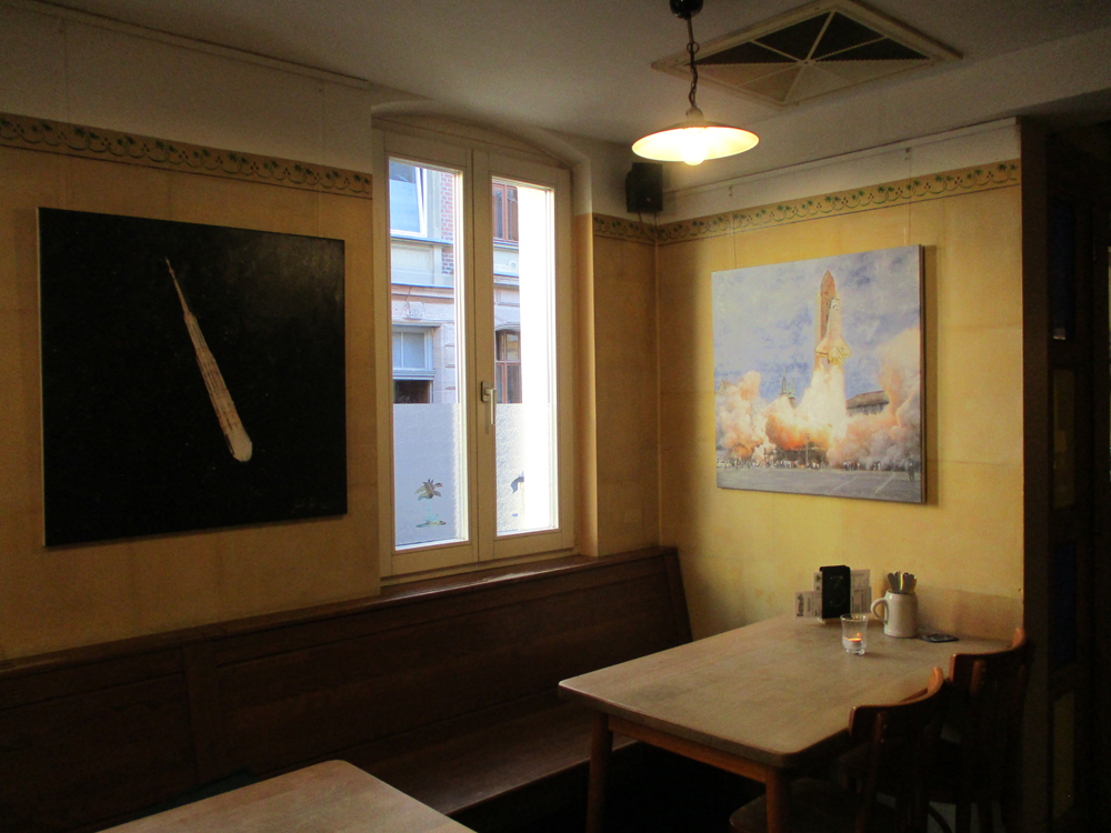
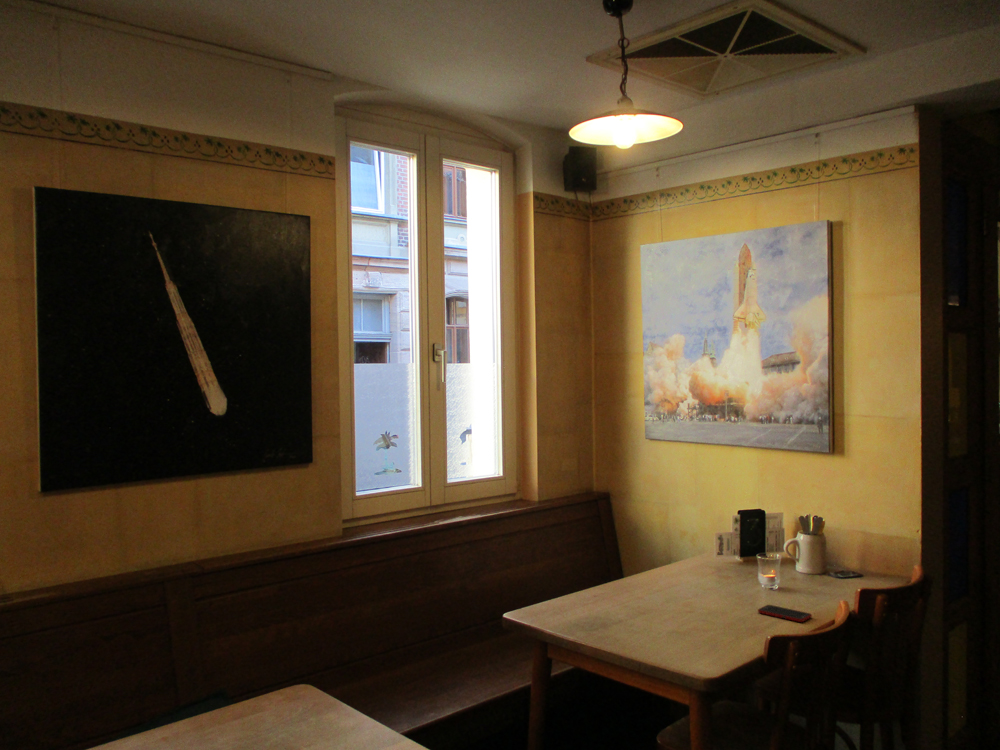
+ cell phone (784, 613)
